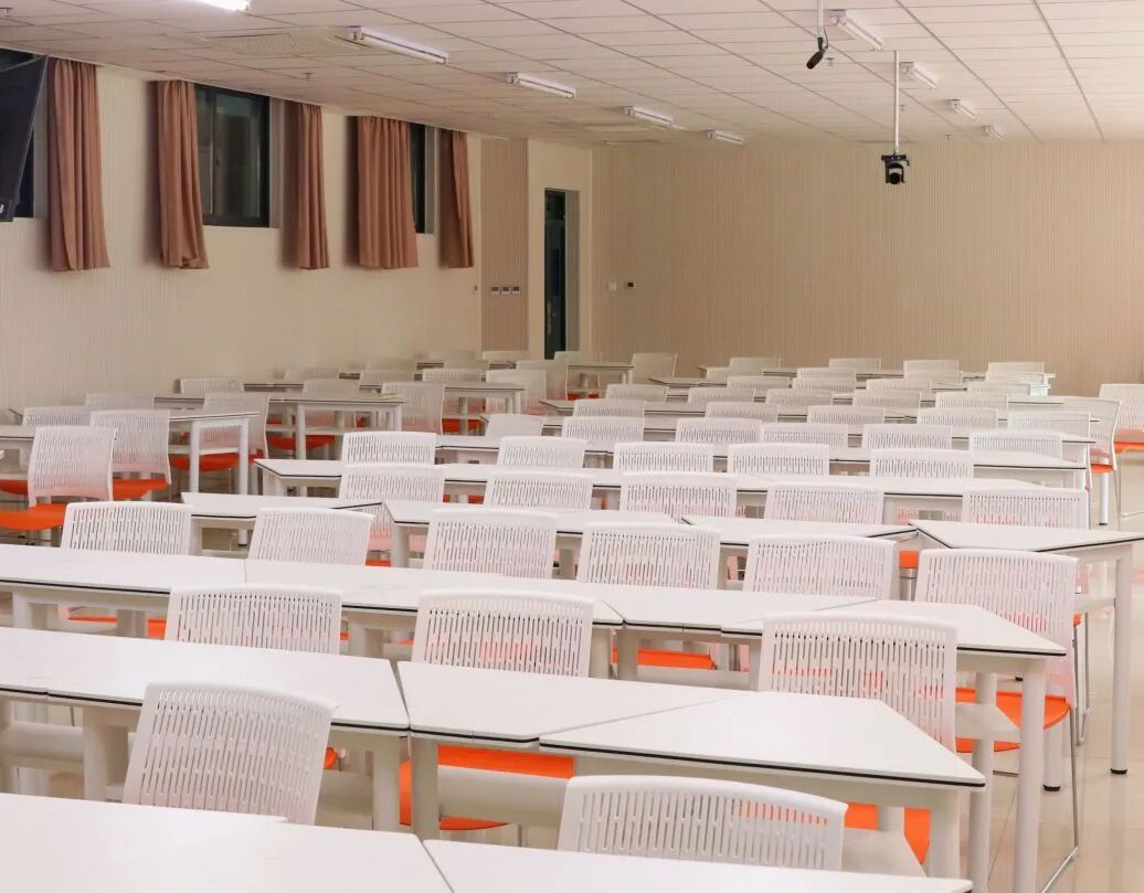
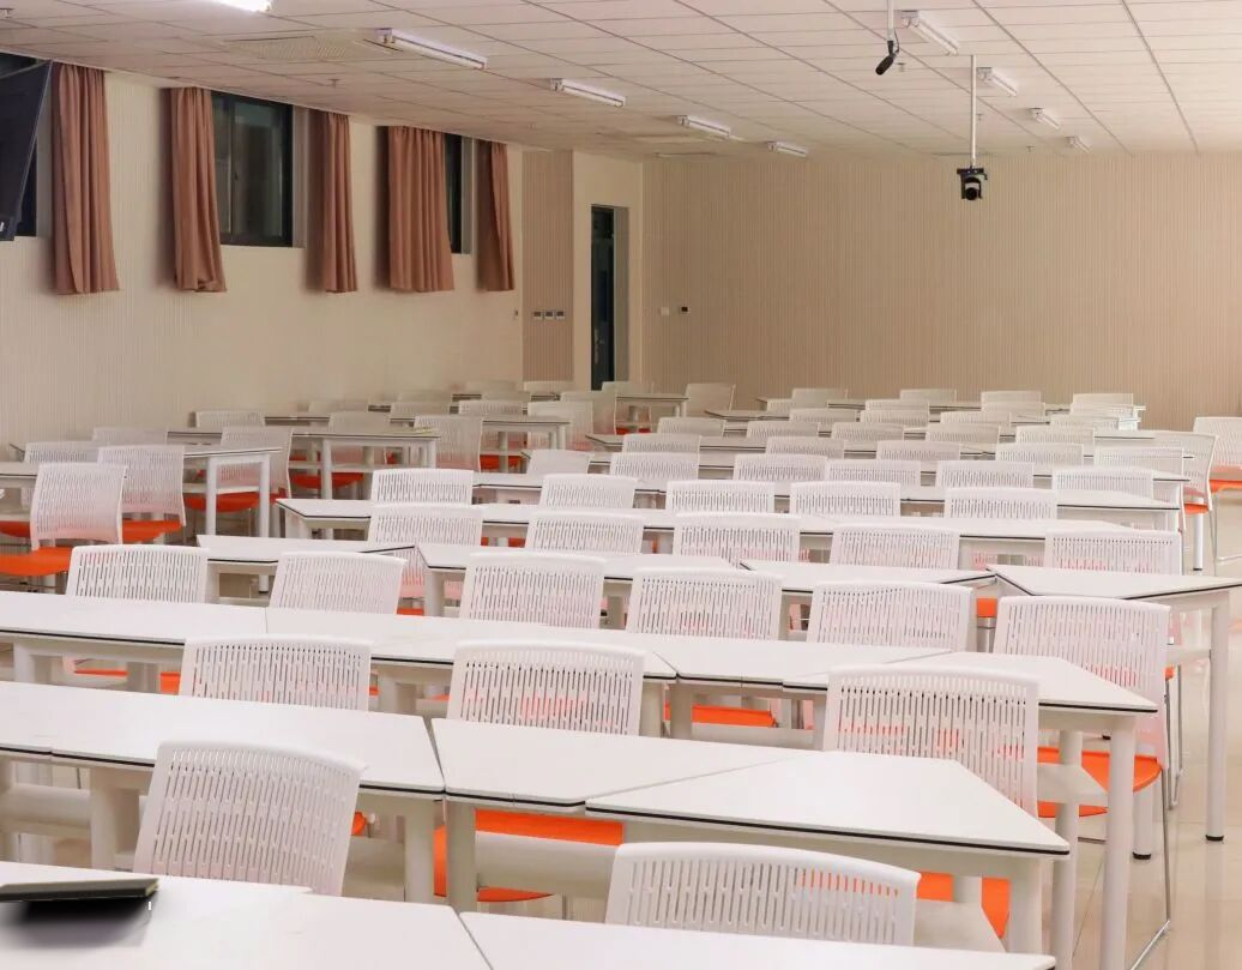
+ notepad (74, 890)
